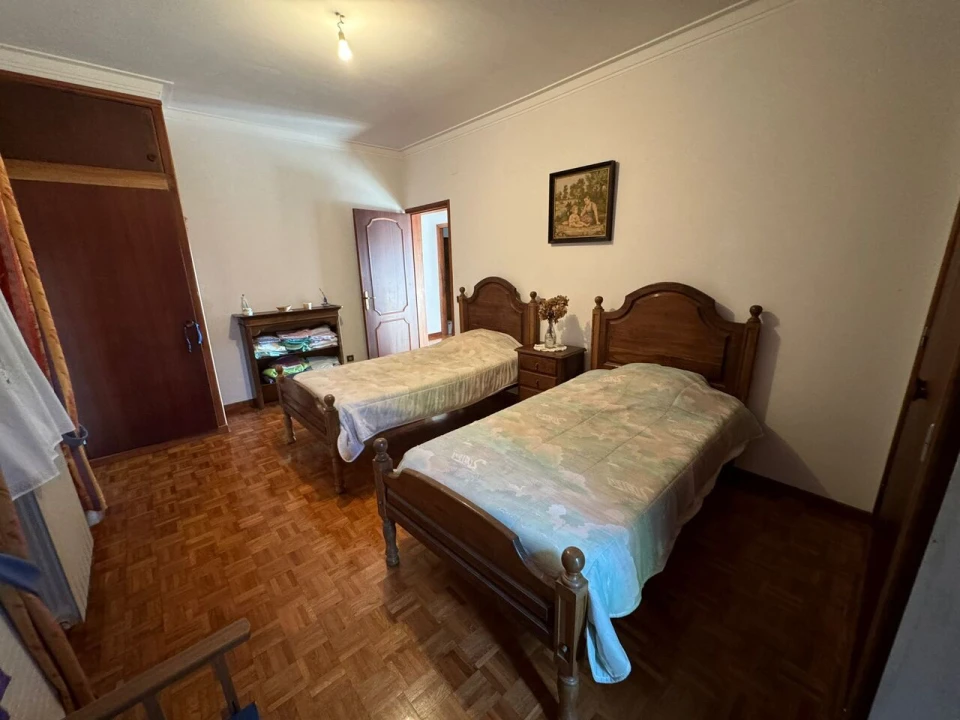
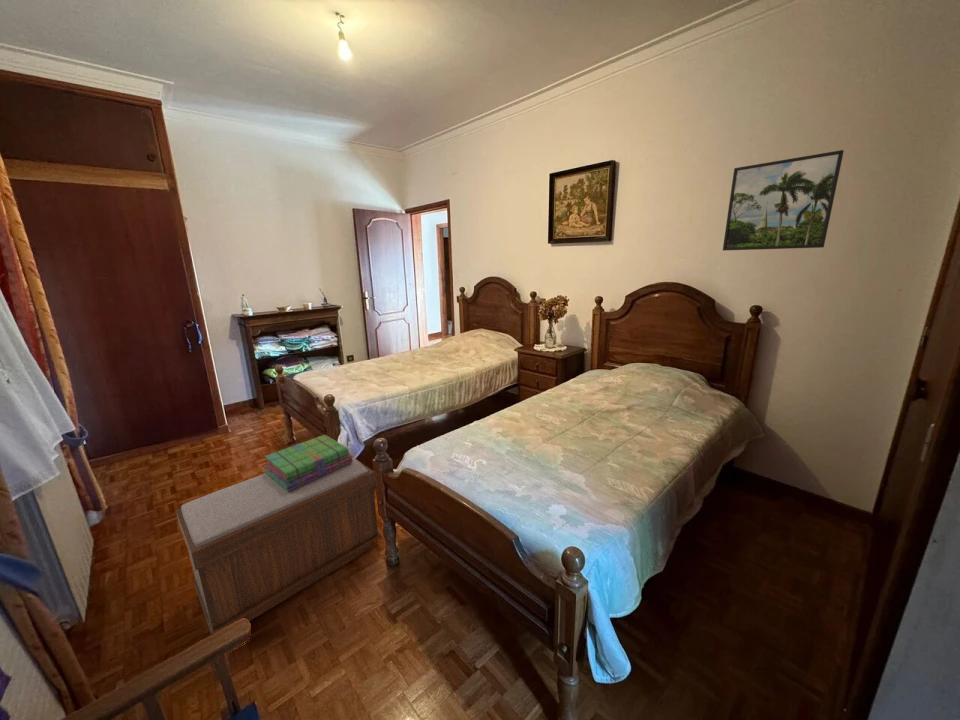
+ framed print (776, 205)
+ bench (288, 526)
+ stack of books (308, 459)
